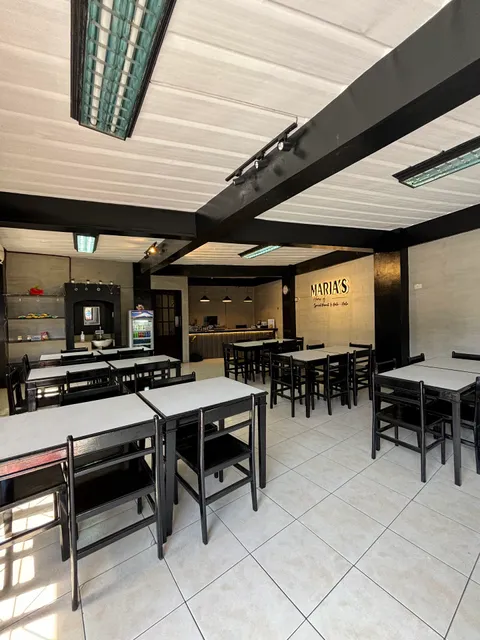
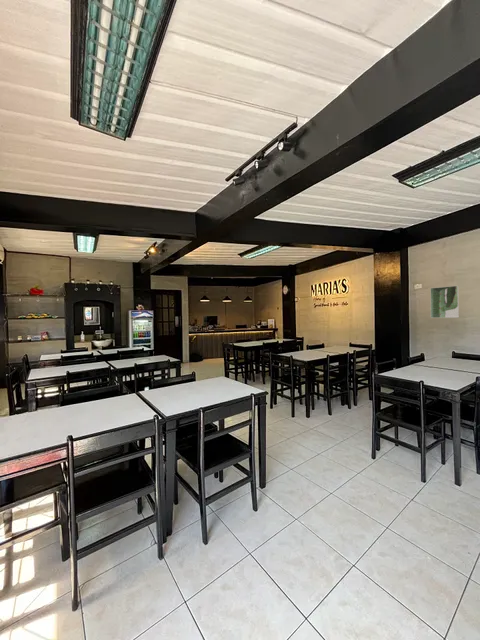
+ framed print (444, 302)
